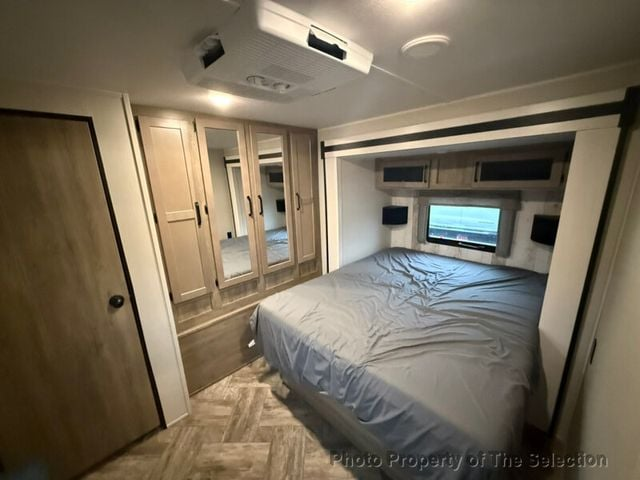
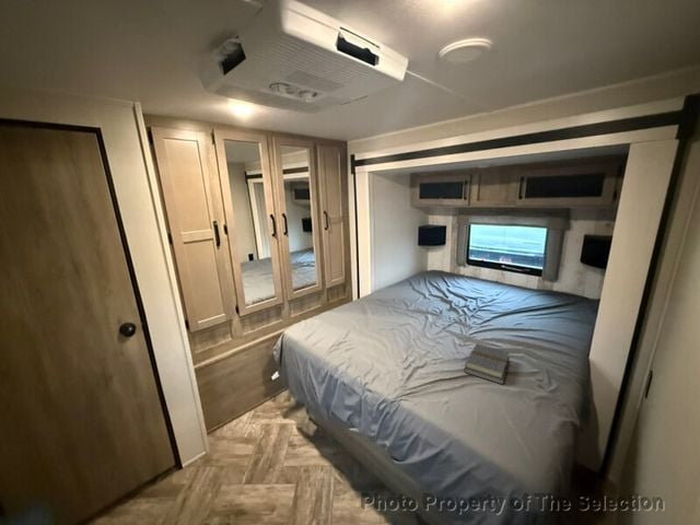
+ book (487, 361)
